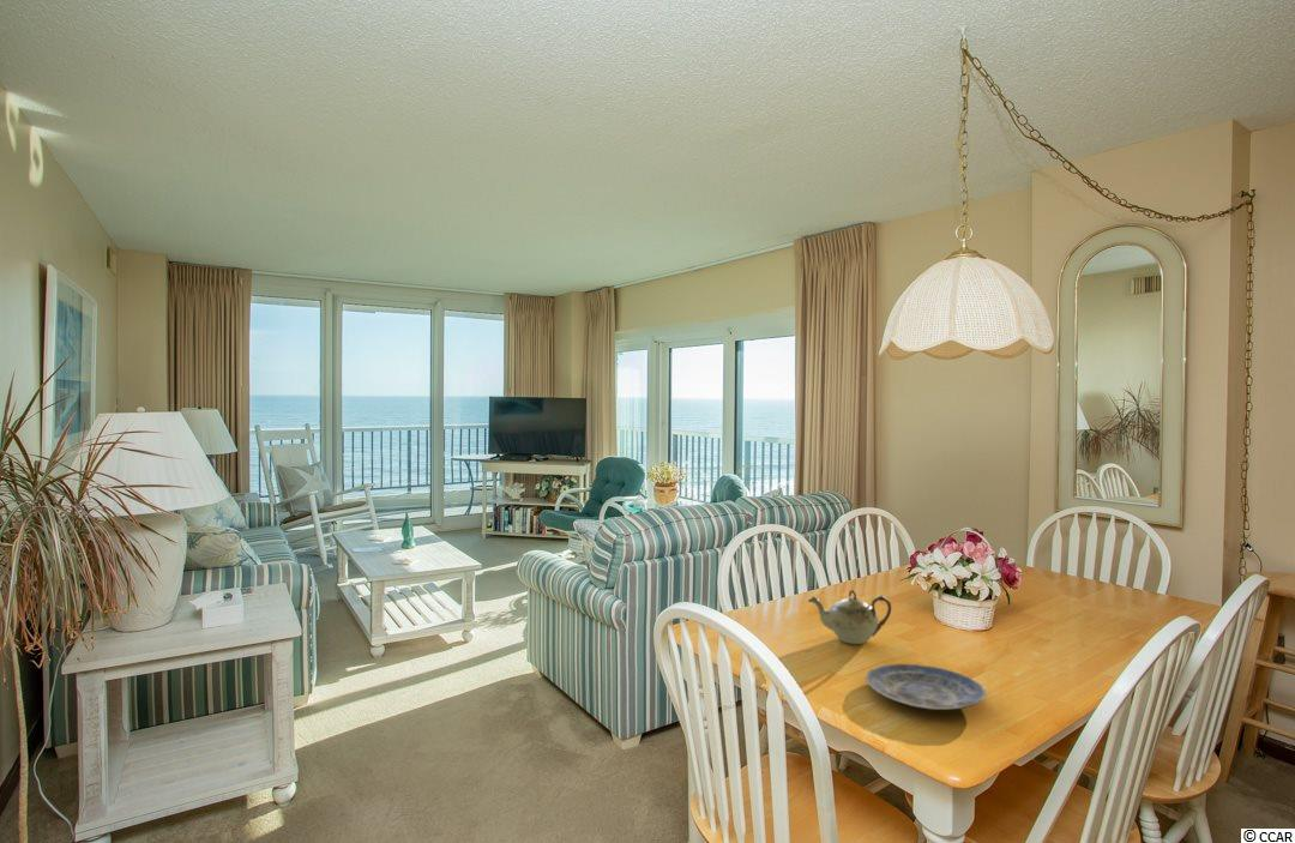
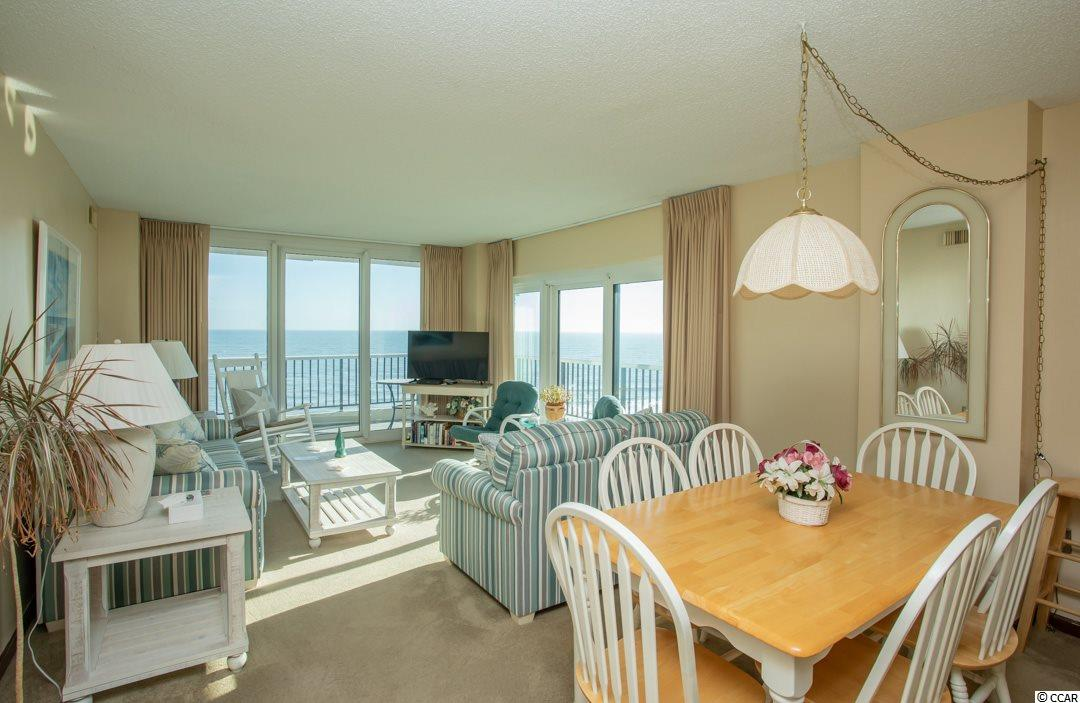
- teapot (848, 614)
- plate (923, 688)
